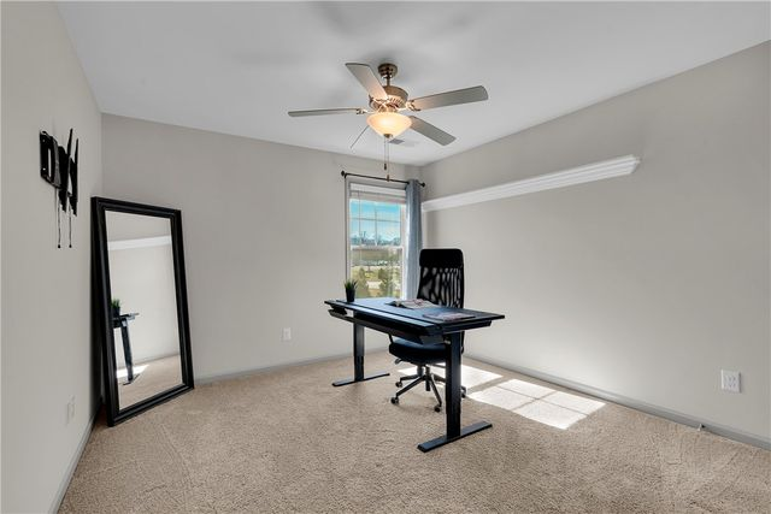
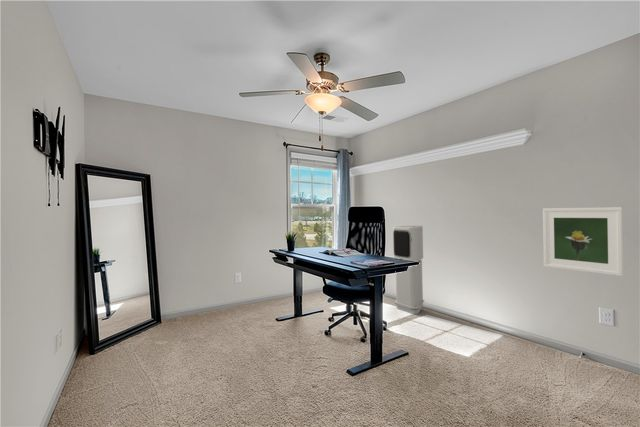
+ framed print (579, 239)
+ air purifier (412, 267)
